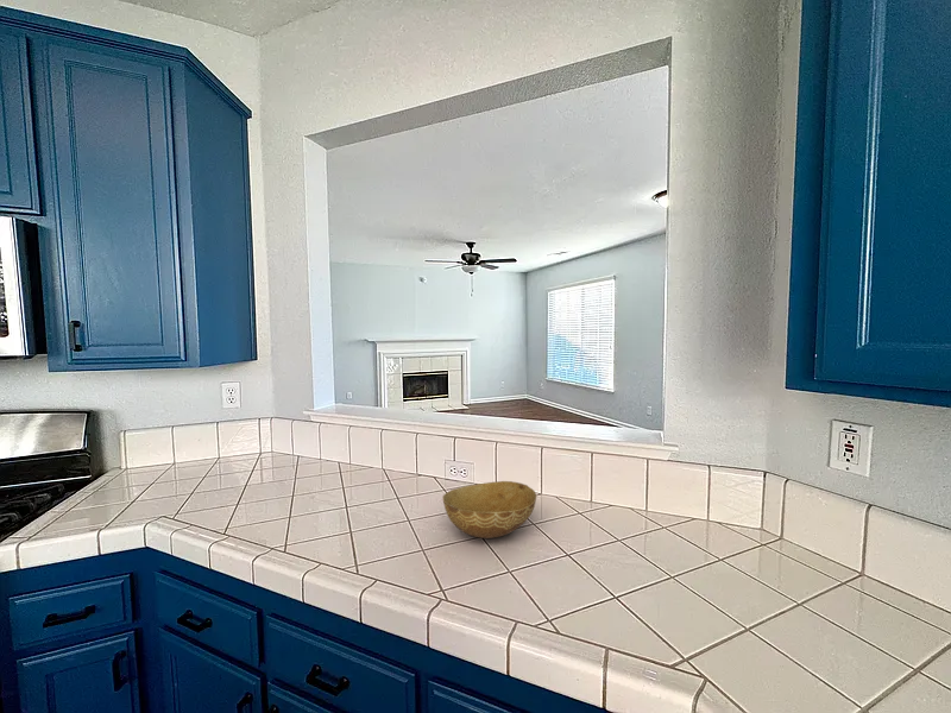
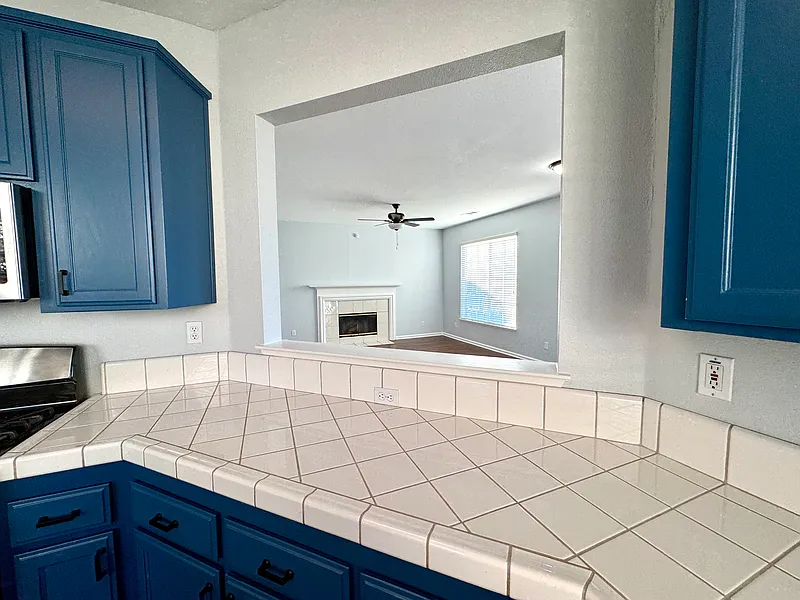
- bowl (490, 511)
